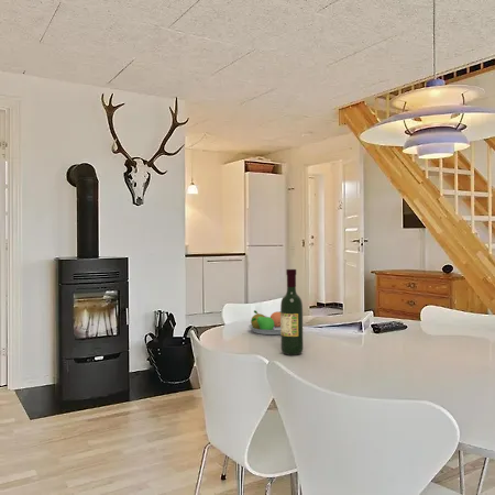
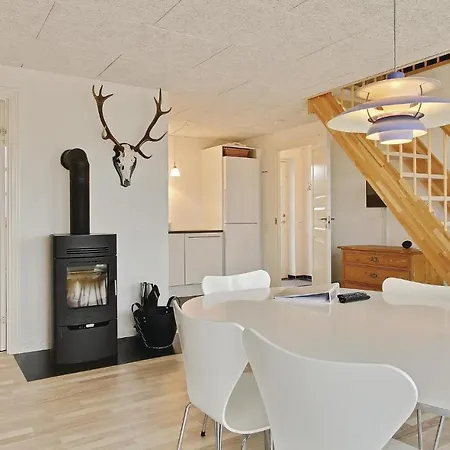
- wine bottle (292, 310)
- fruit bowl (272, 320)
